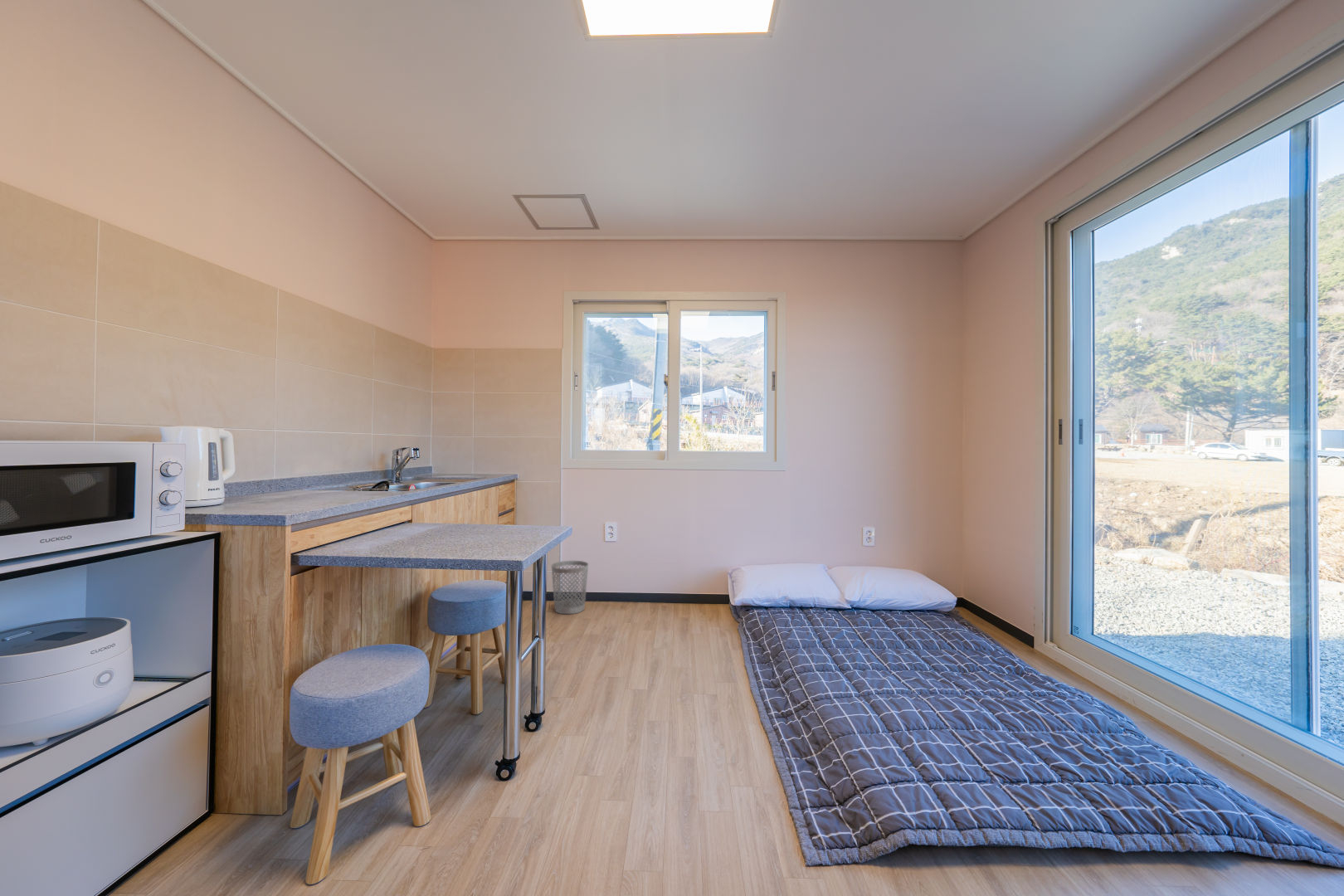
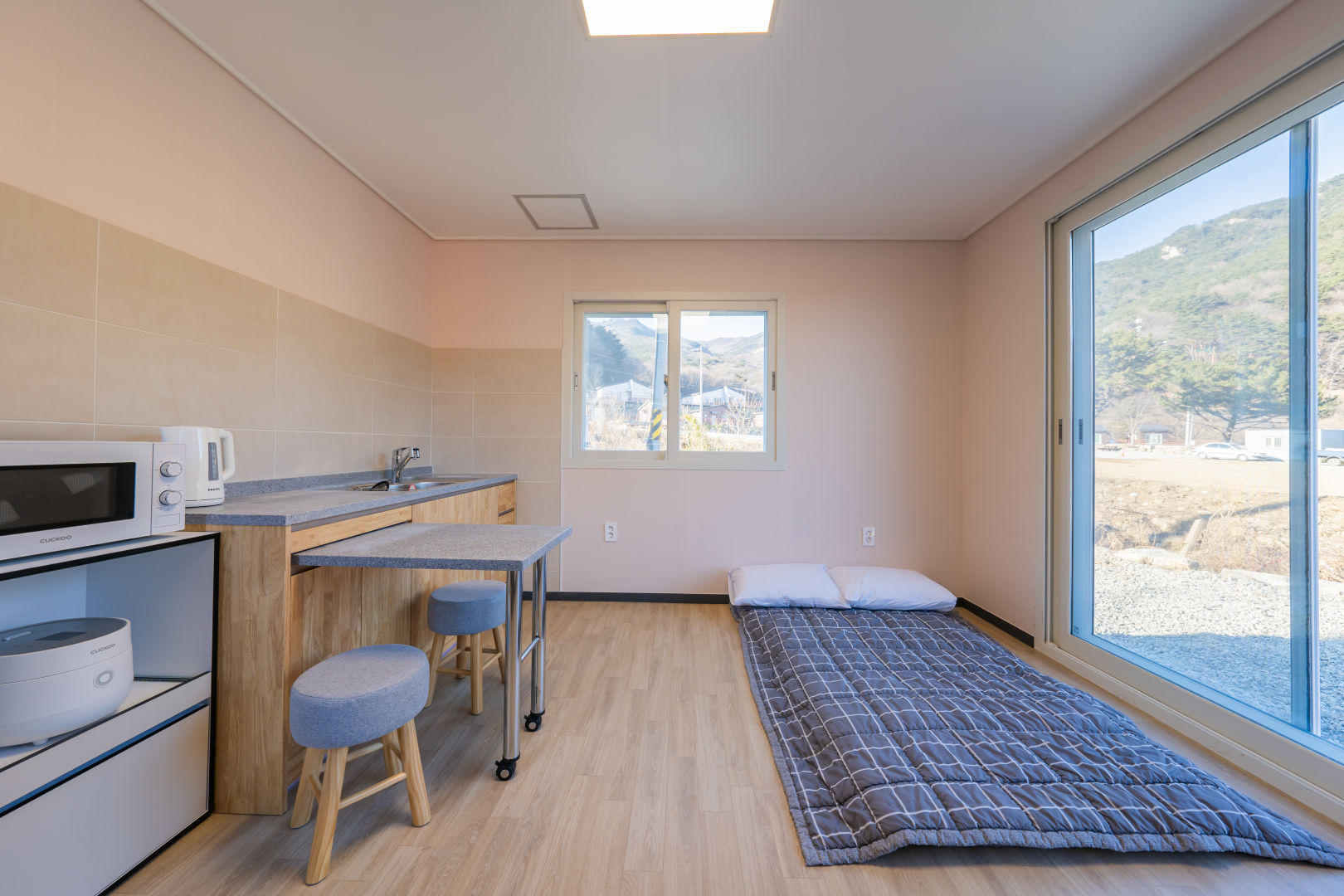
- wastebasket (569, 587)
